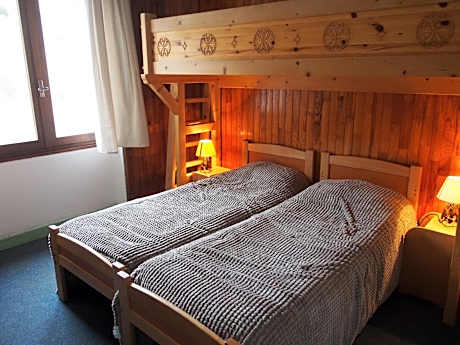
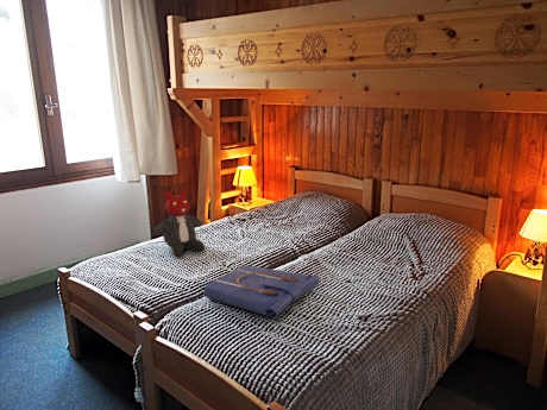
+ teddy bear (181, 221)
+ tote bag (260, 285)
